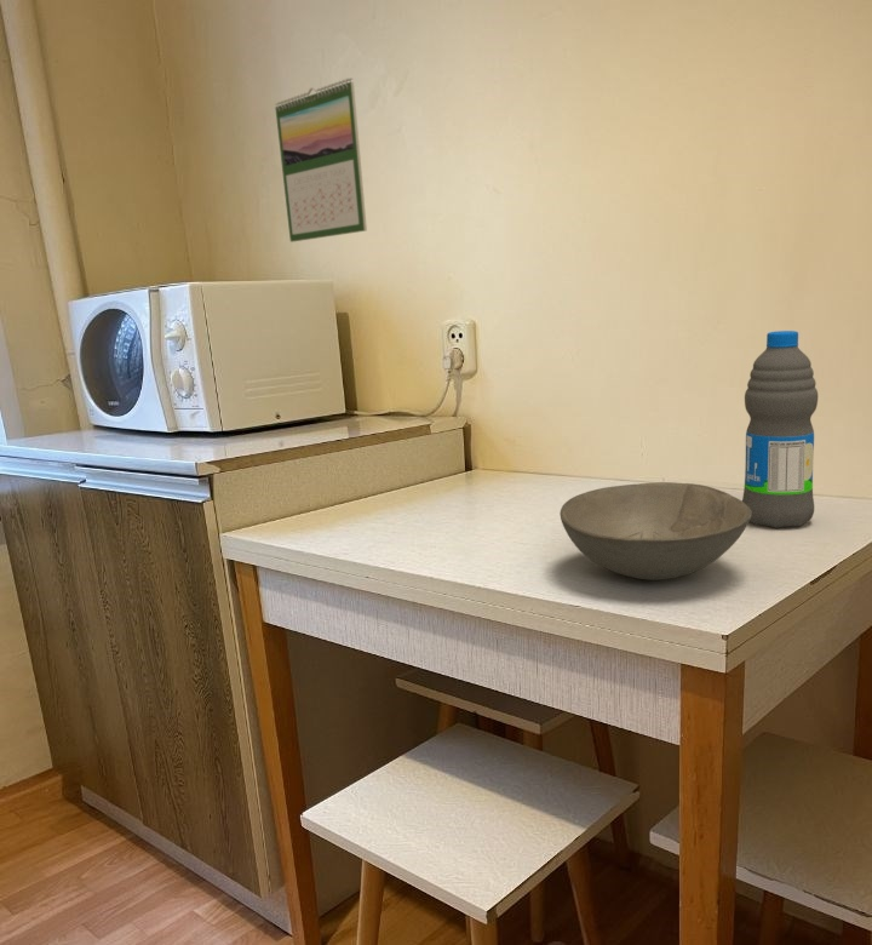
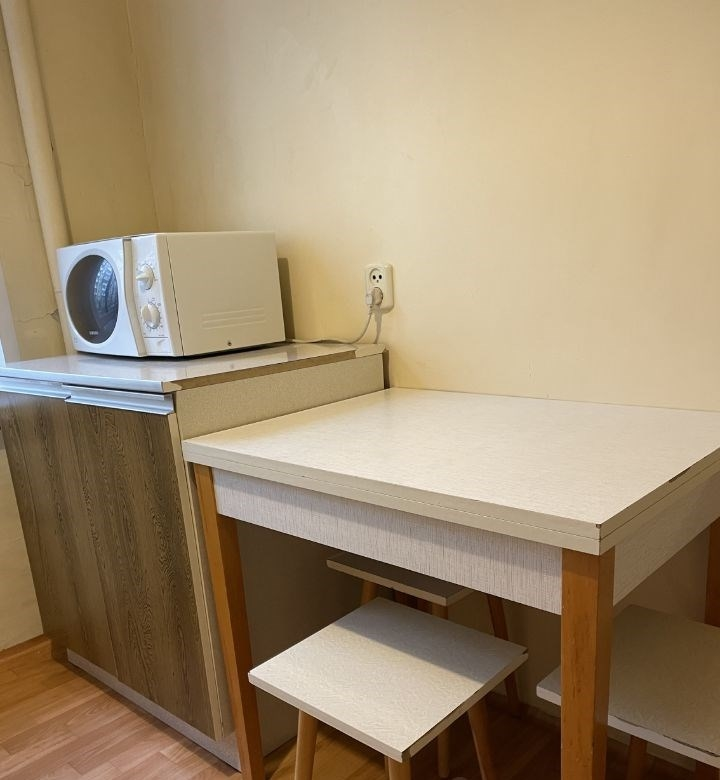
- water bottle (779, 428)
- soup bowl (653, 538)
- calendar (319, 164)
